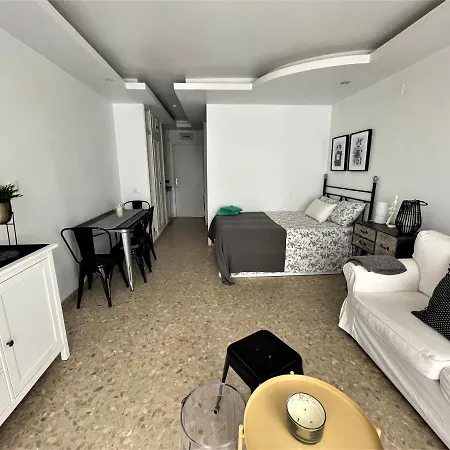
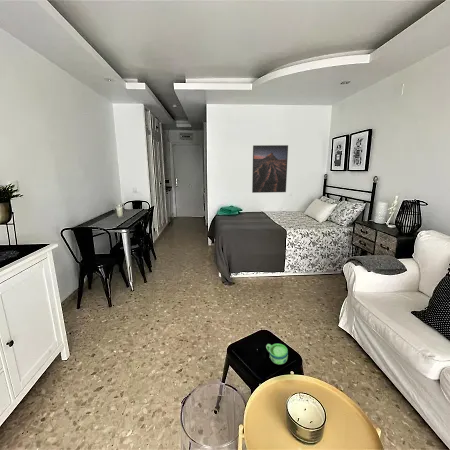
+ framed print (269, 169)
+ cup (275, 353)
